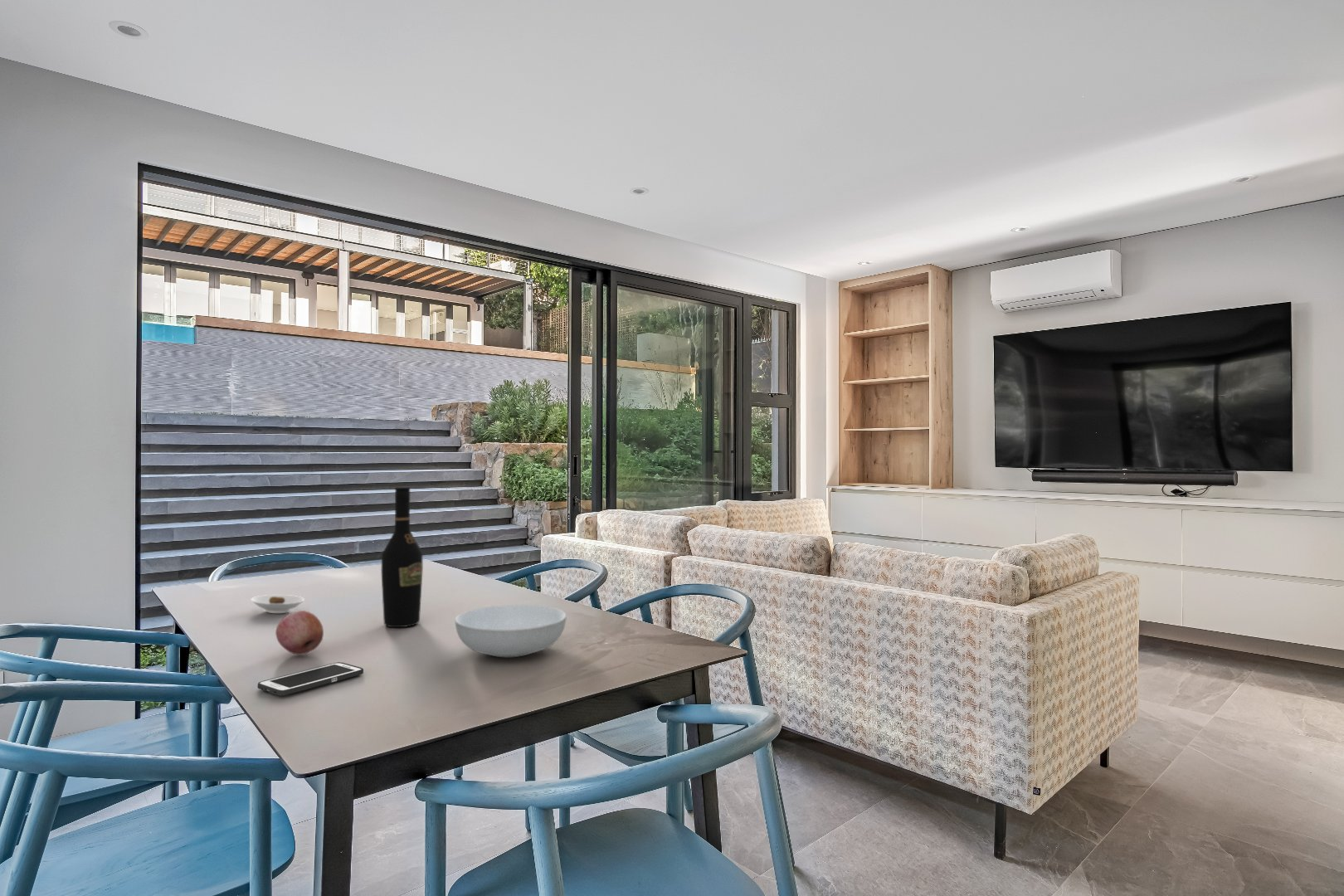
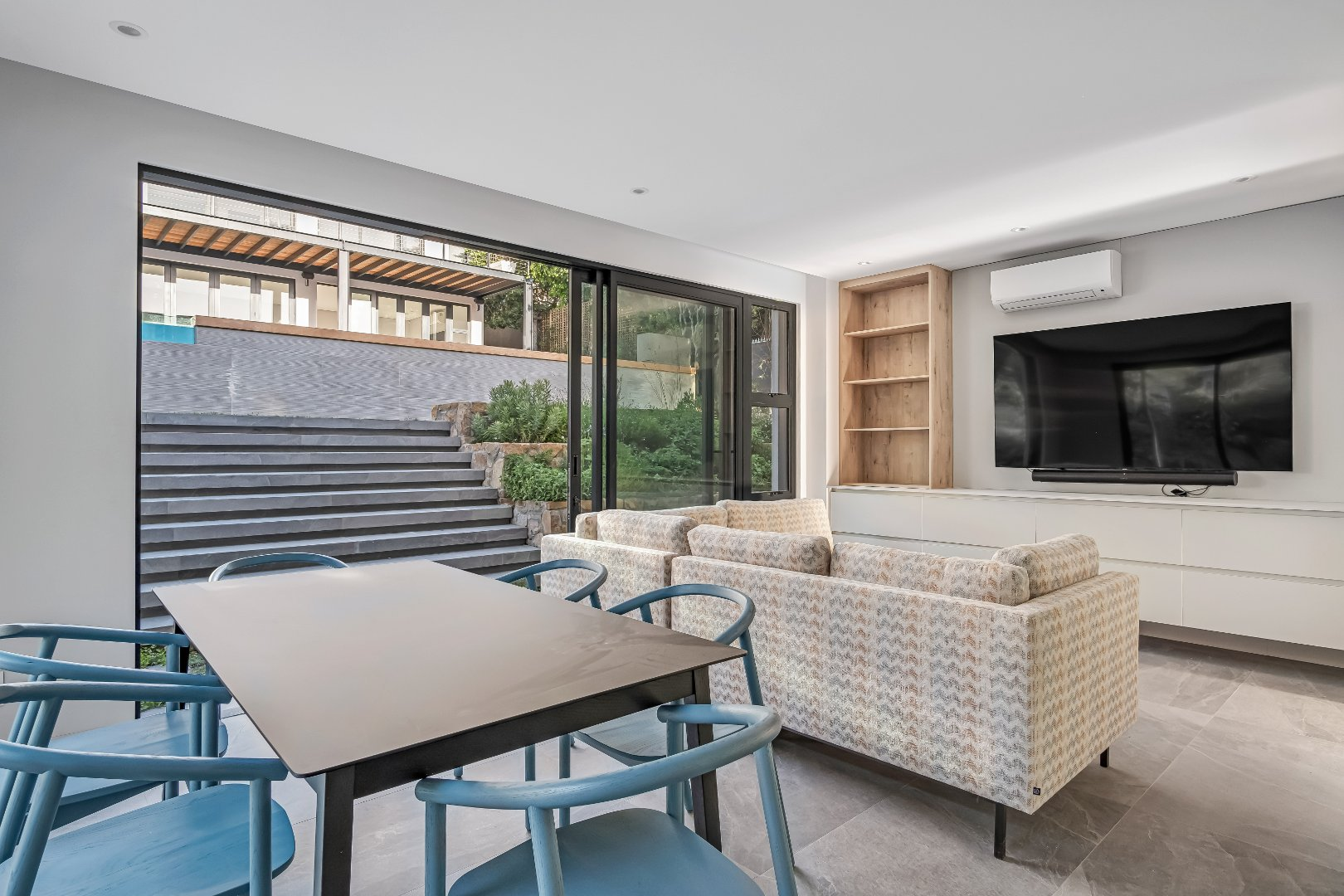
- saucer (277, 603)
- serving bowl (511, 633)
- cell phone (312, 678)
- wine bottle (402, 555)
- fruit (299, 632)
